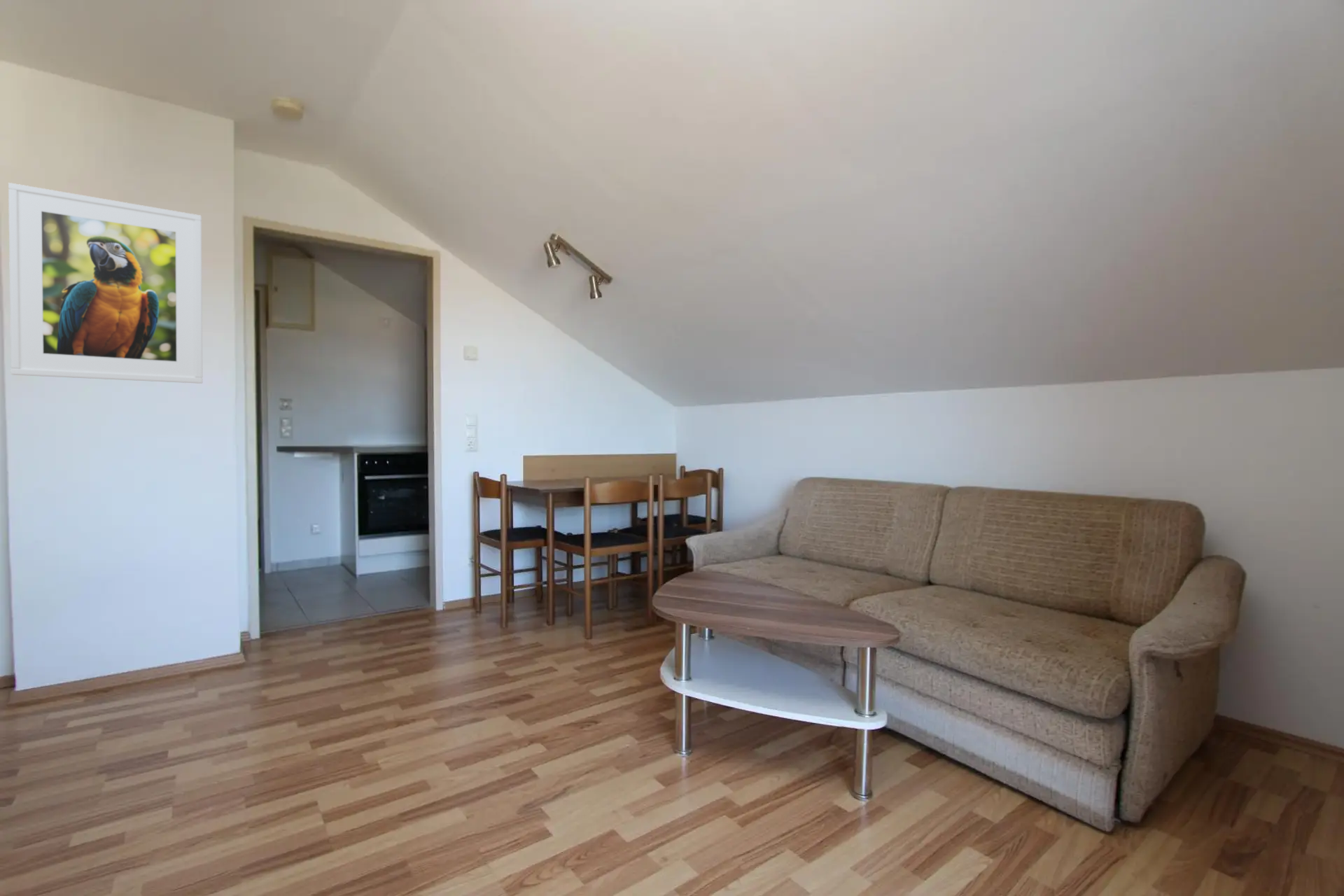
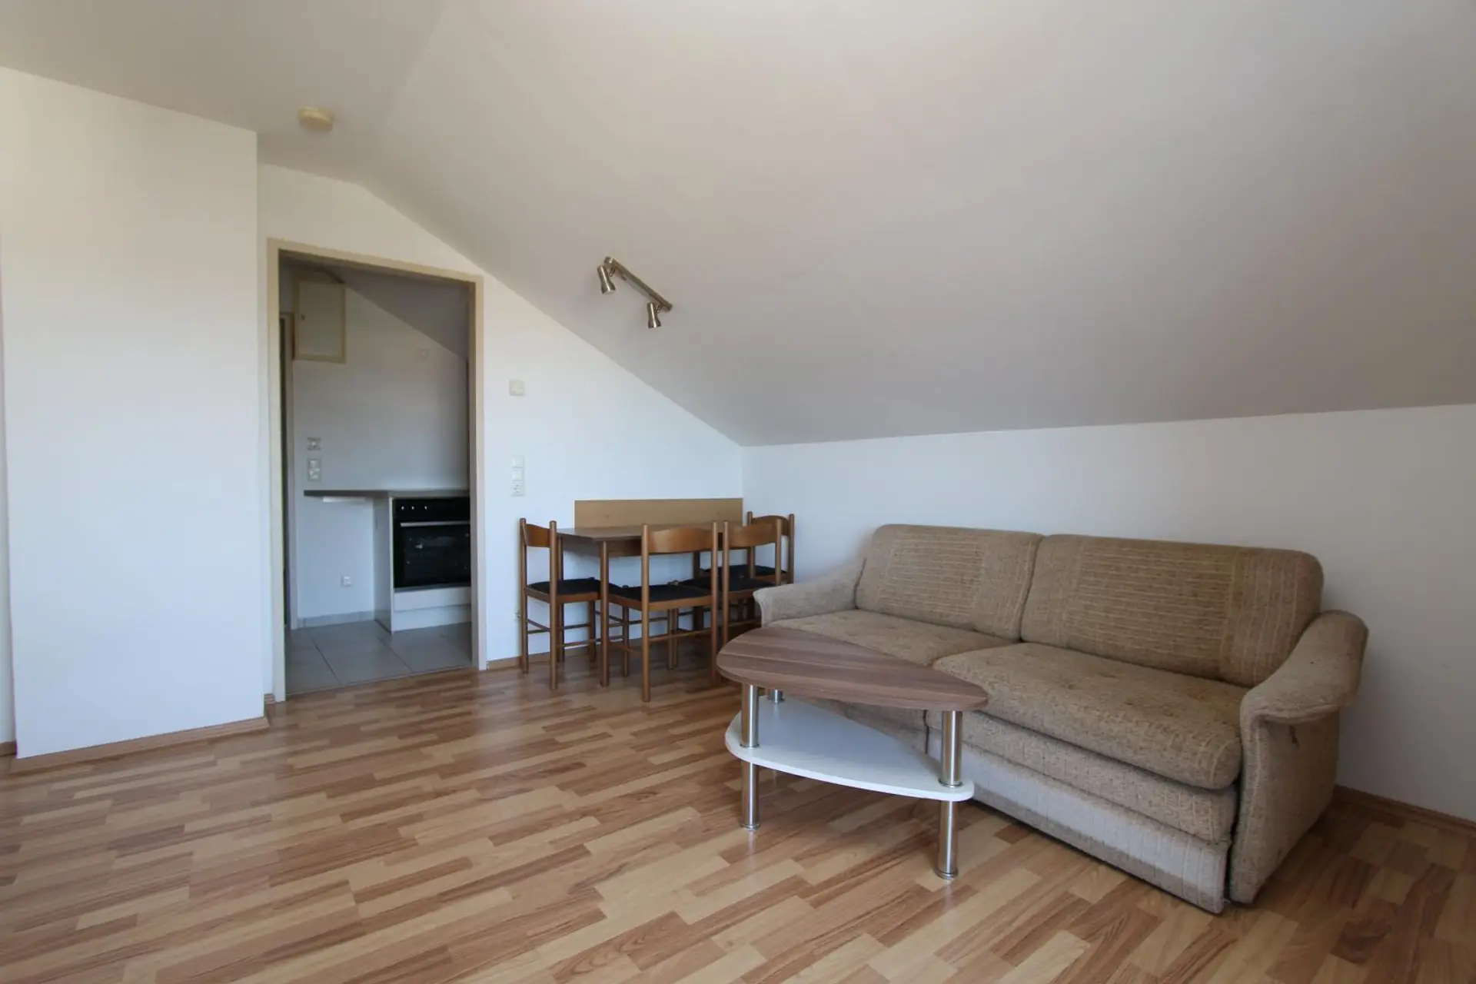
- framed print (112, 290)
